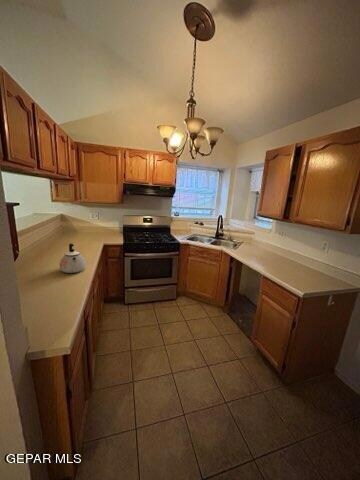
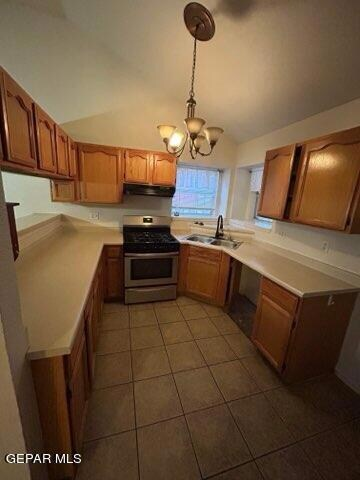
- kettle (72, 257)
